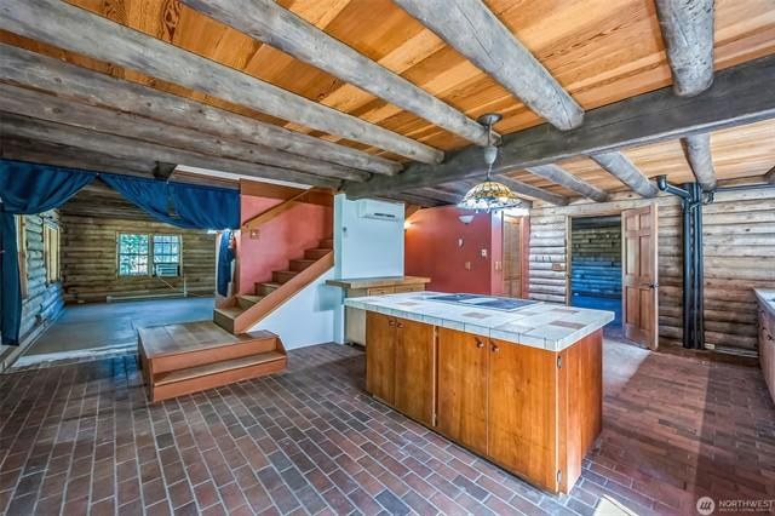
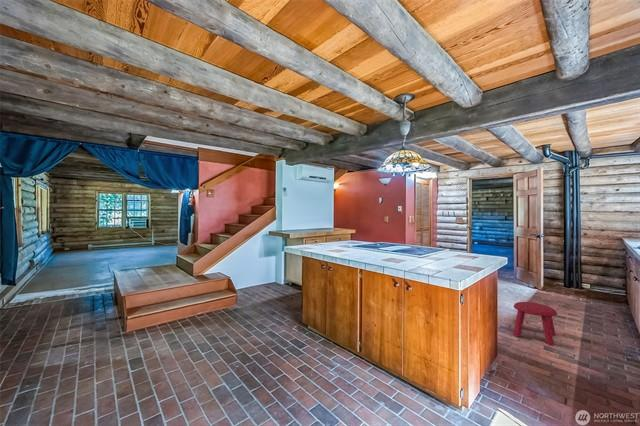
+ stool (534, 314)
